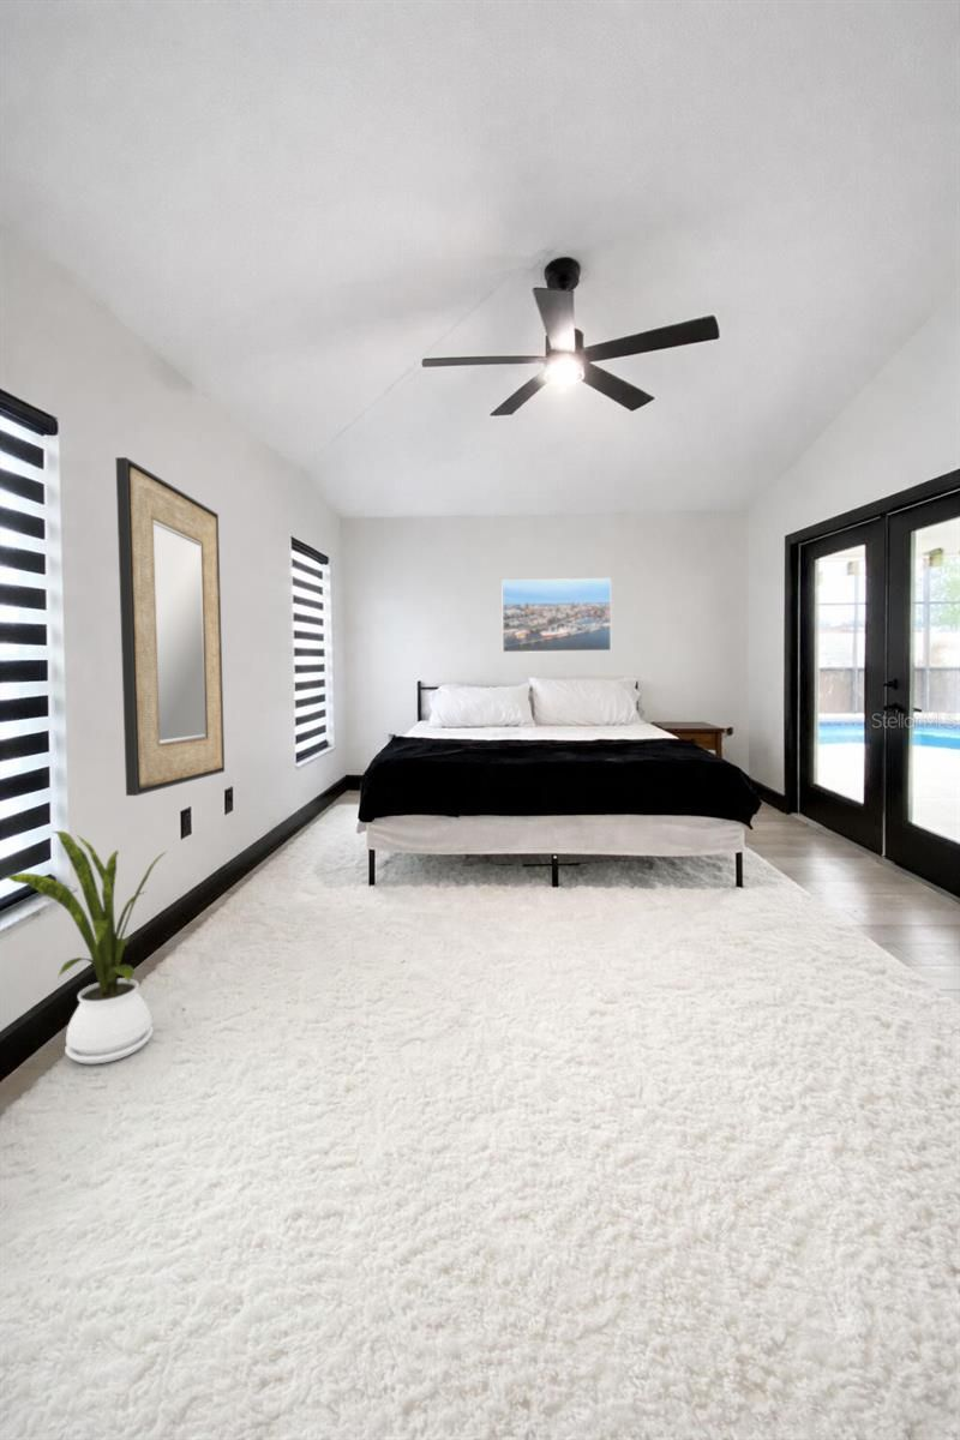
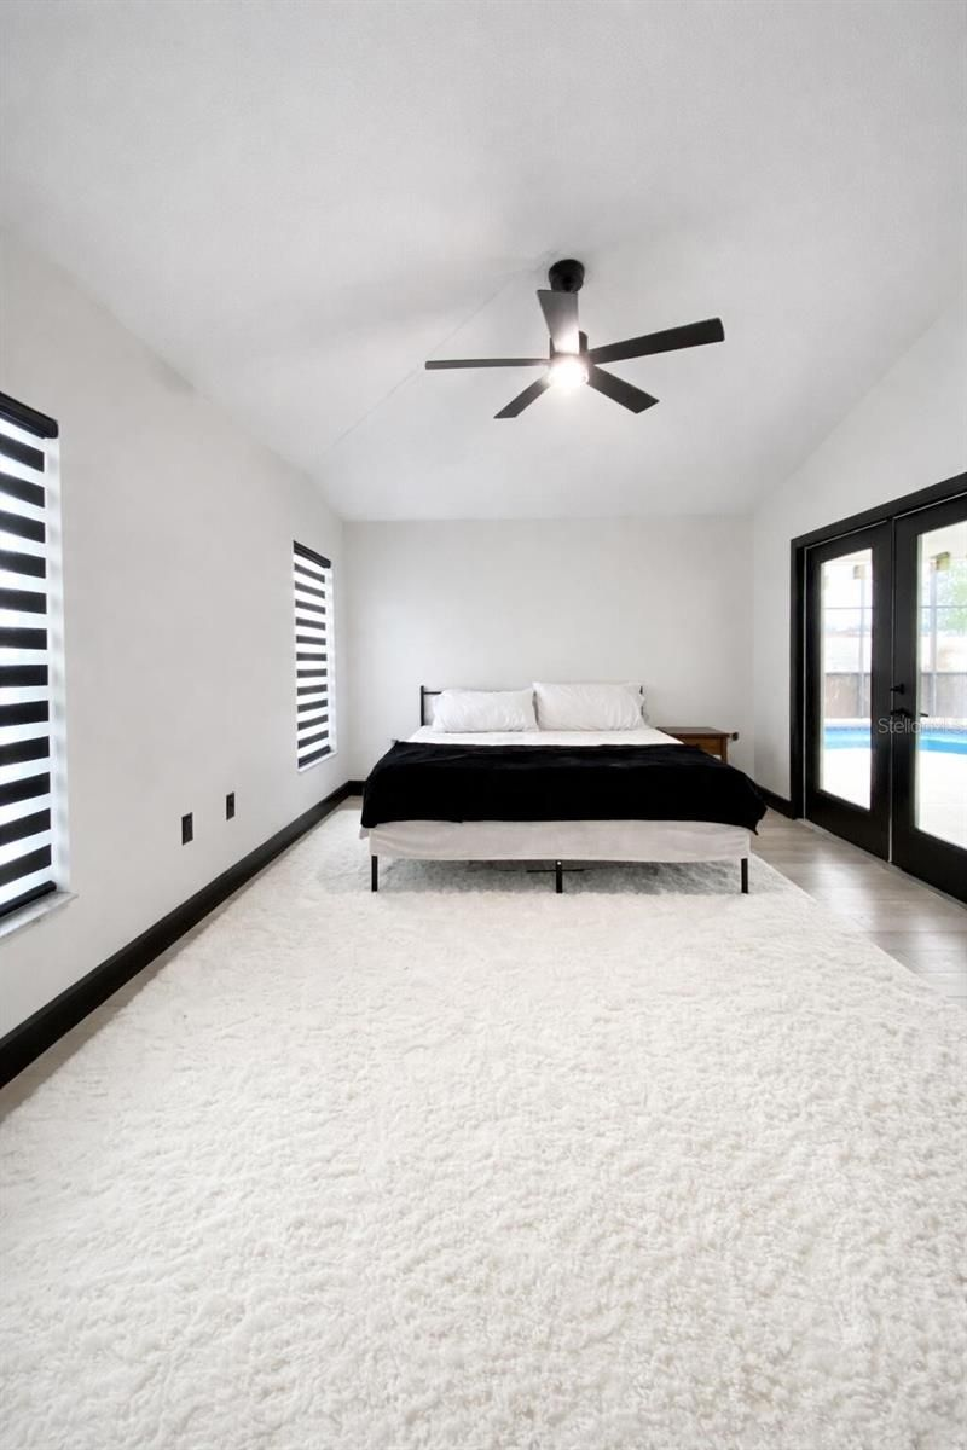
- home mirror (178, 636)
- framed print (556, 616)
- house plant (98, 934)
